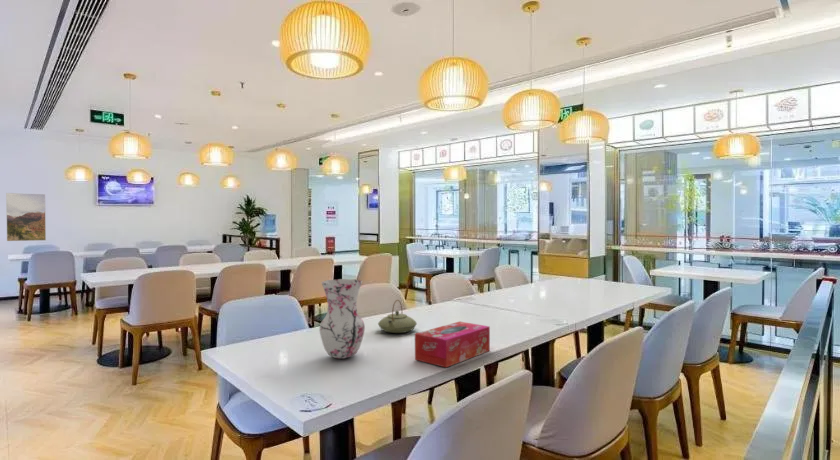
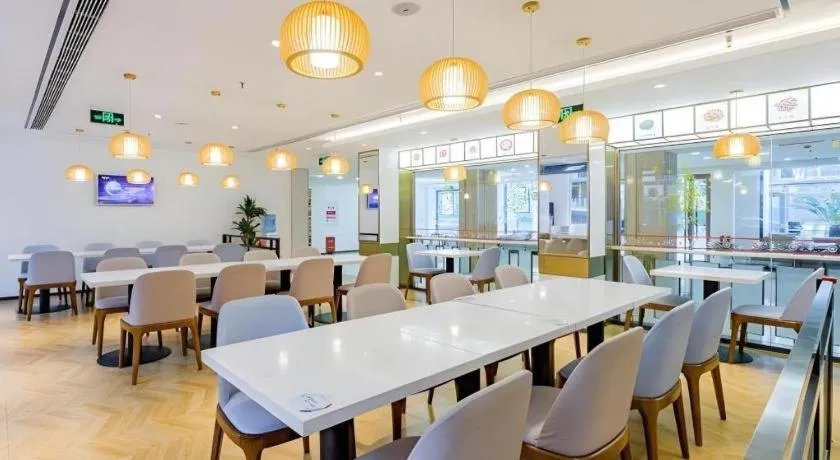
- vase (342, 319)
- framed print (26, 217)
- teapot (396, 315)
- tissue box (453, 342)
